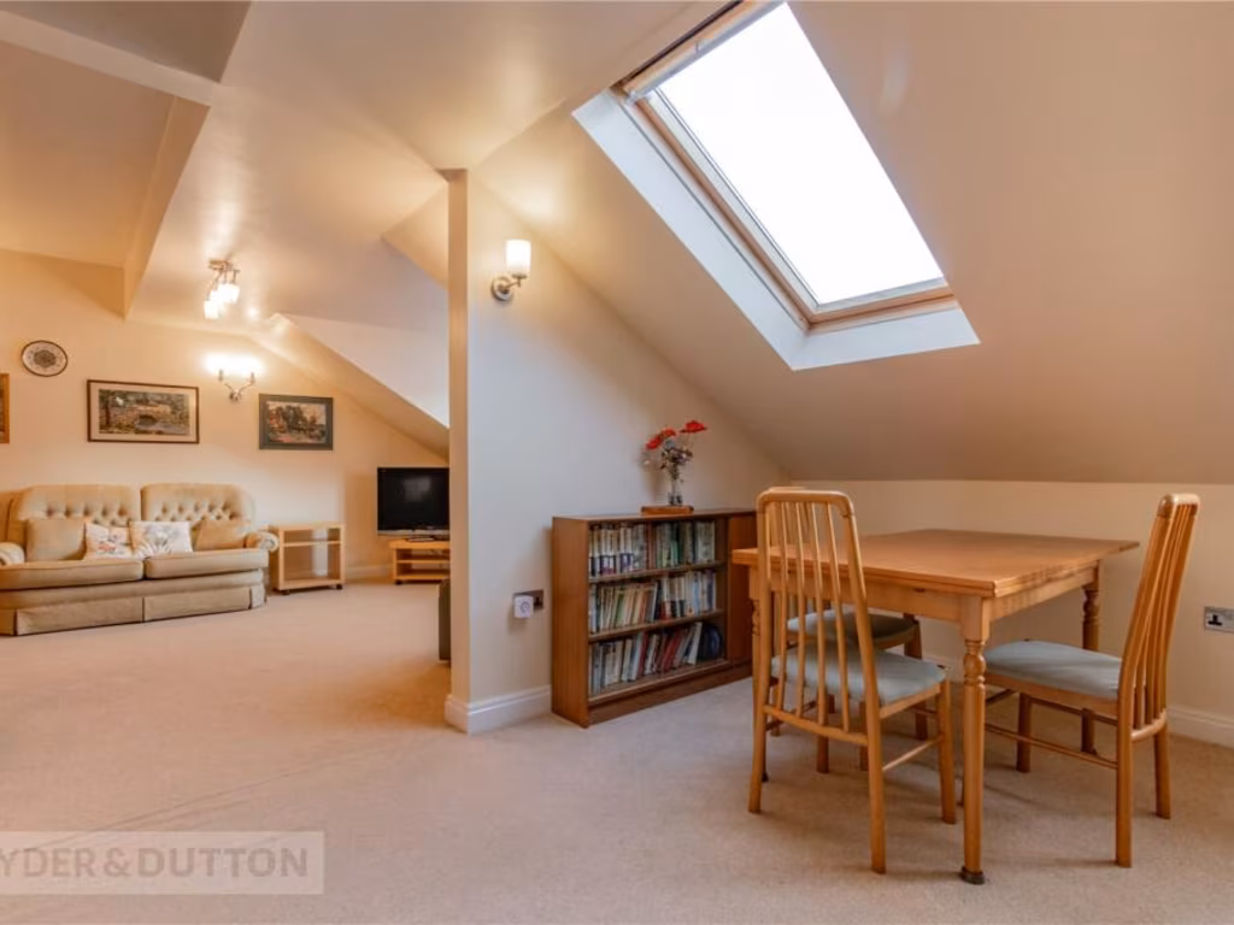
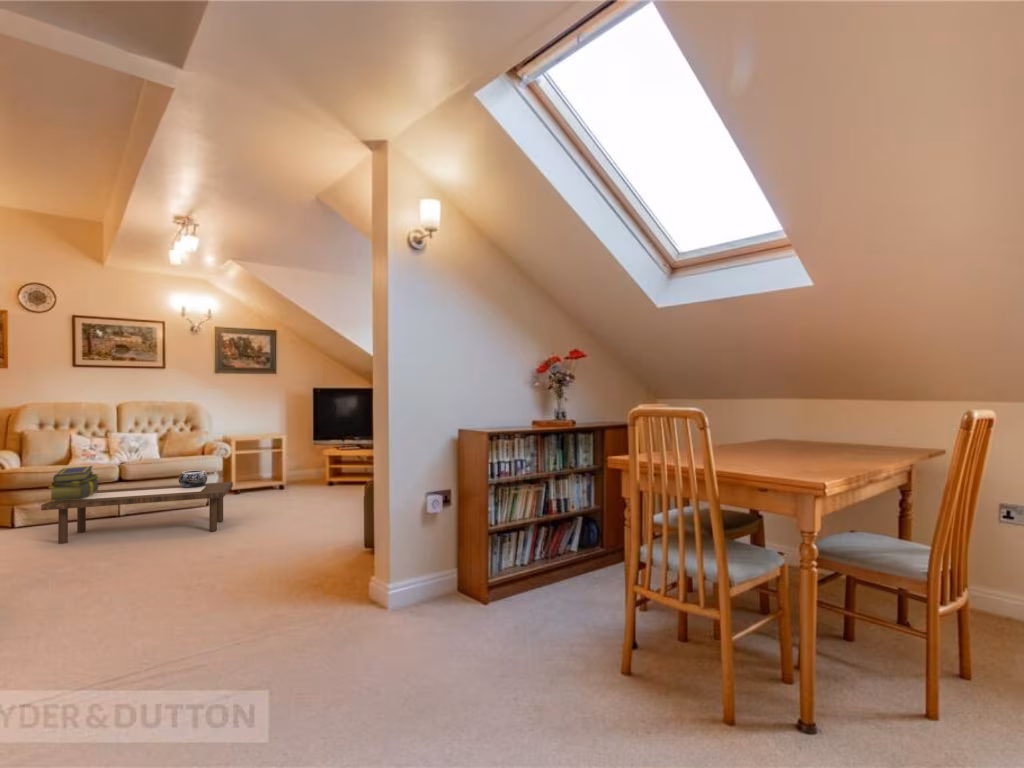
+ stack of books (75, 482)
+ coffee table (147, 502)
+ decorative bowl (193, 478)
